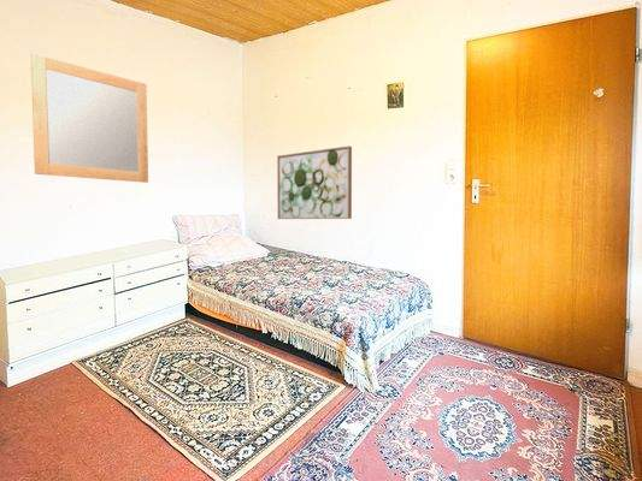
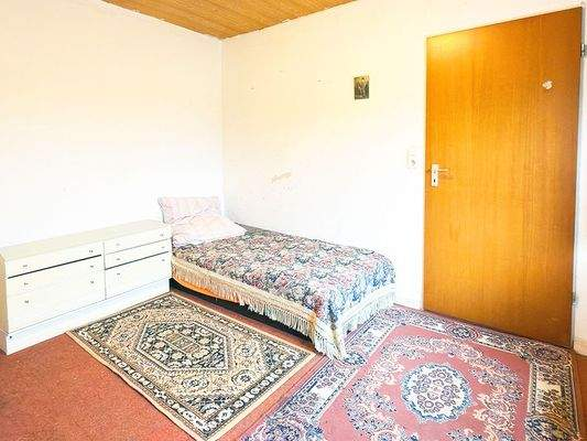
- home mirror (95, 124)
- wall art (311, 185)
